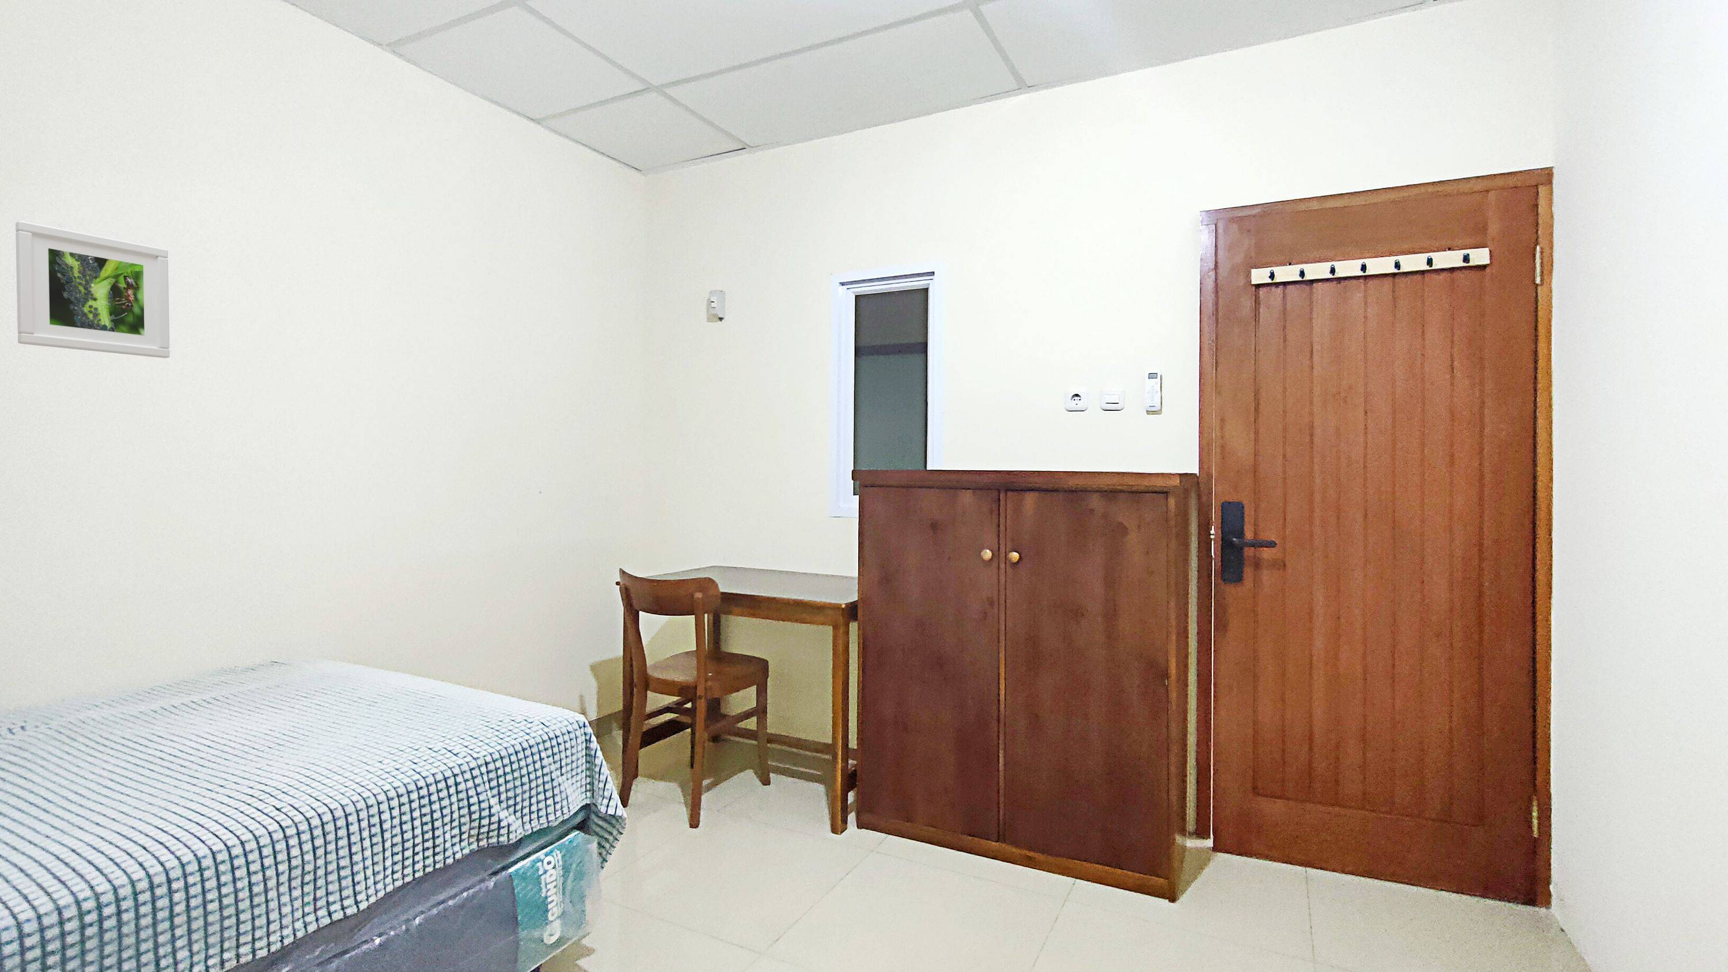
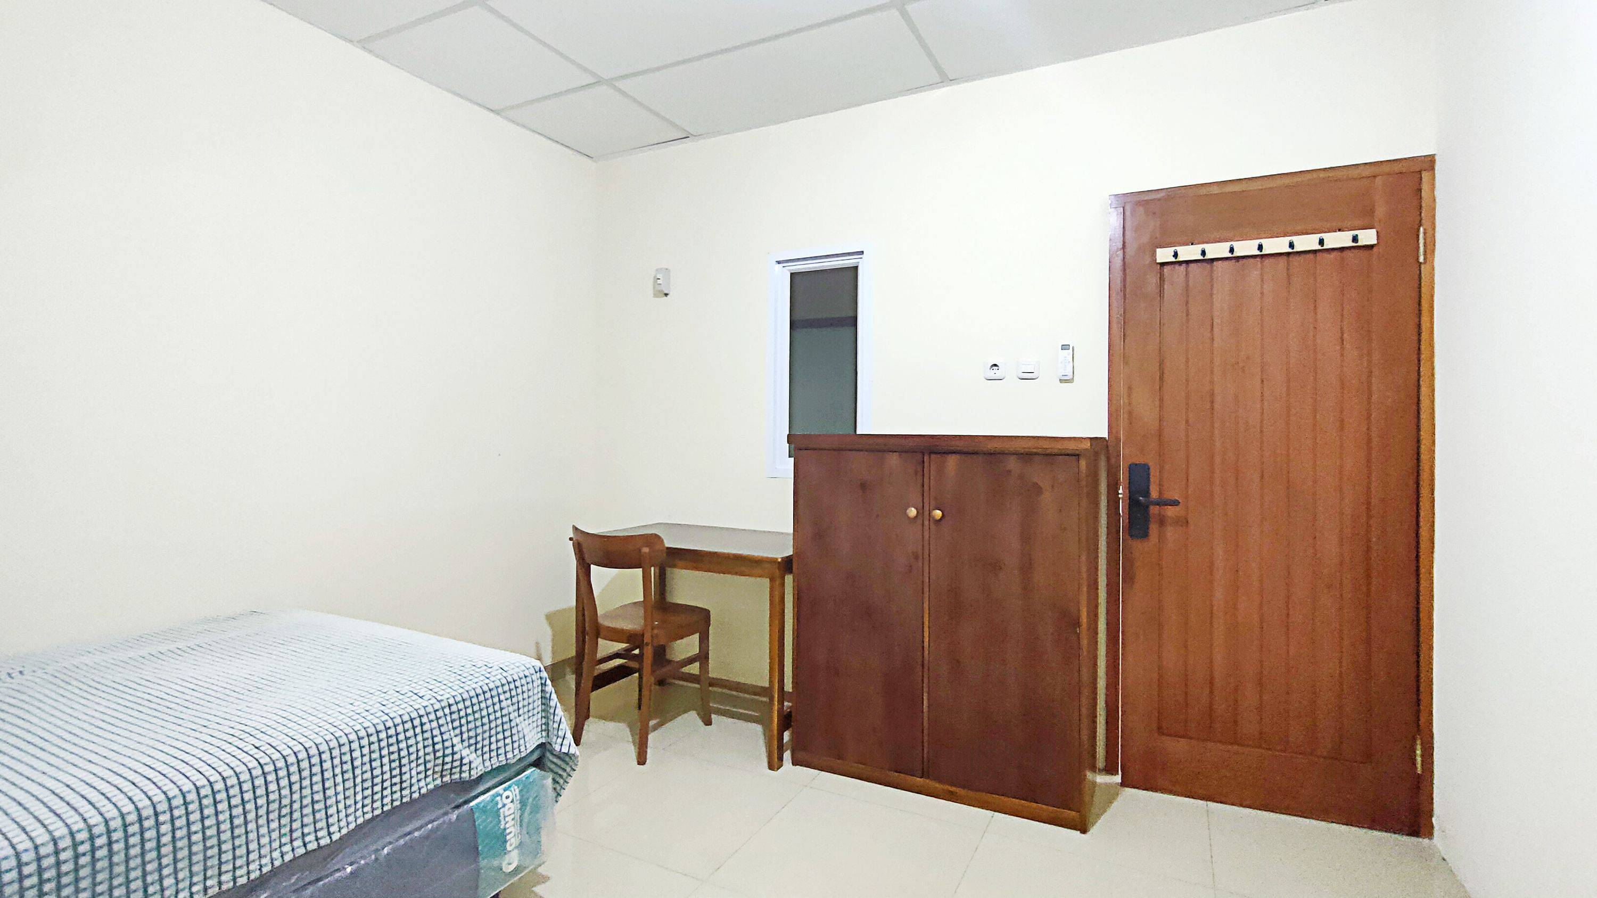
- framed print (97, 293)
